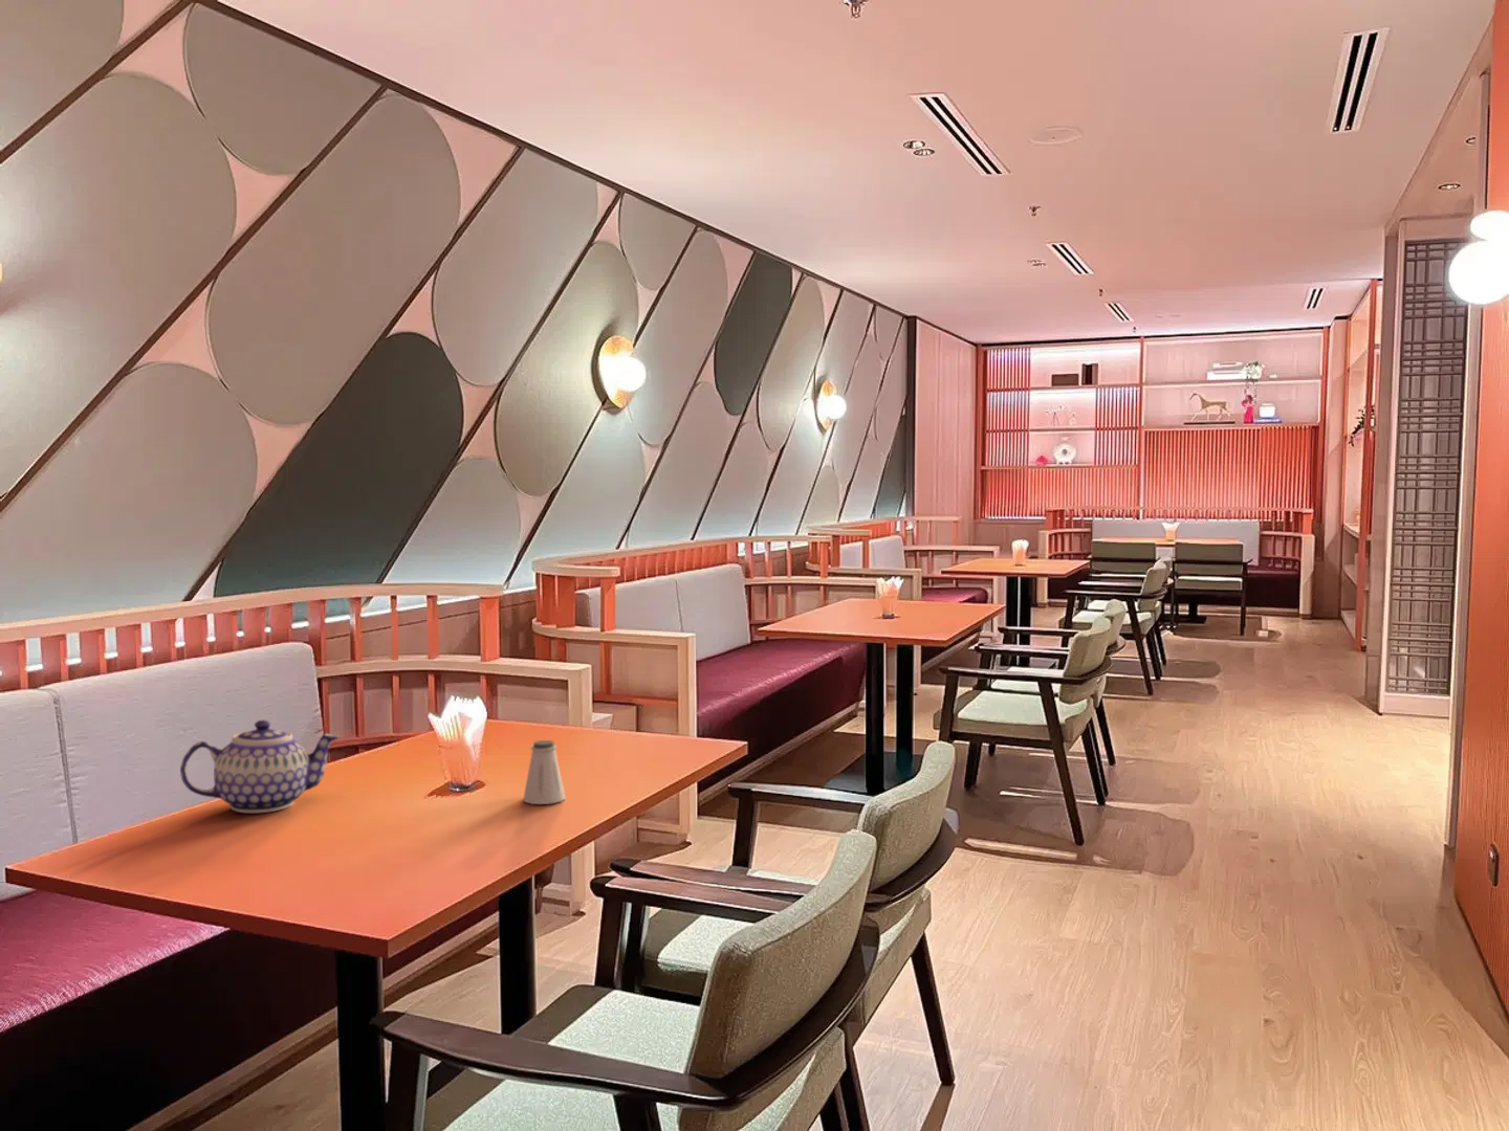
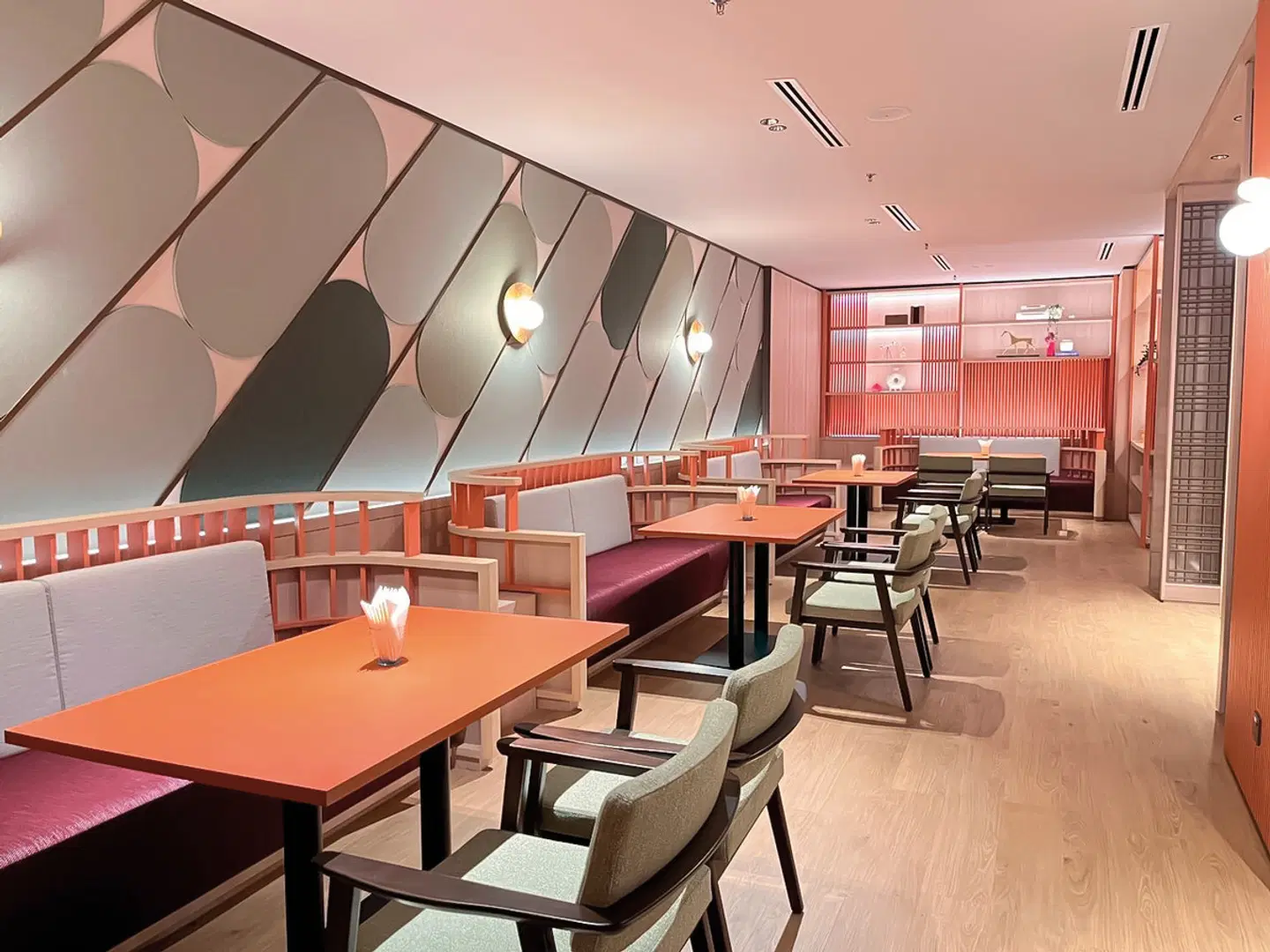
- teapot (261, 763)
- saltshaker (544, 770)
